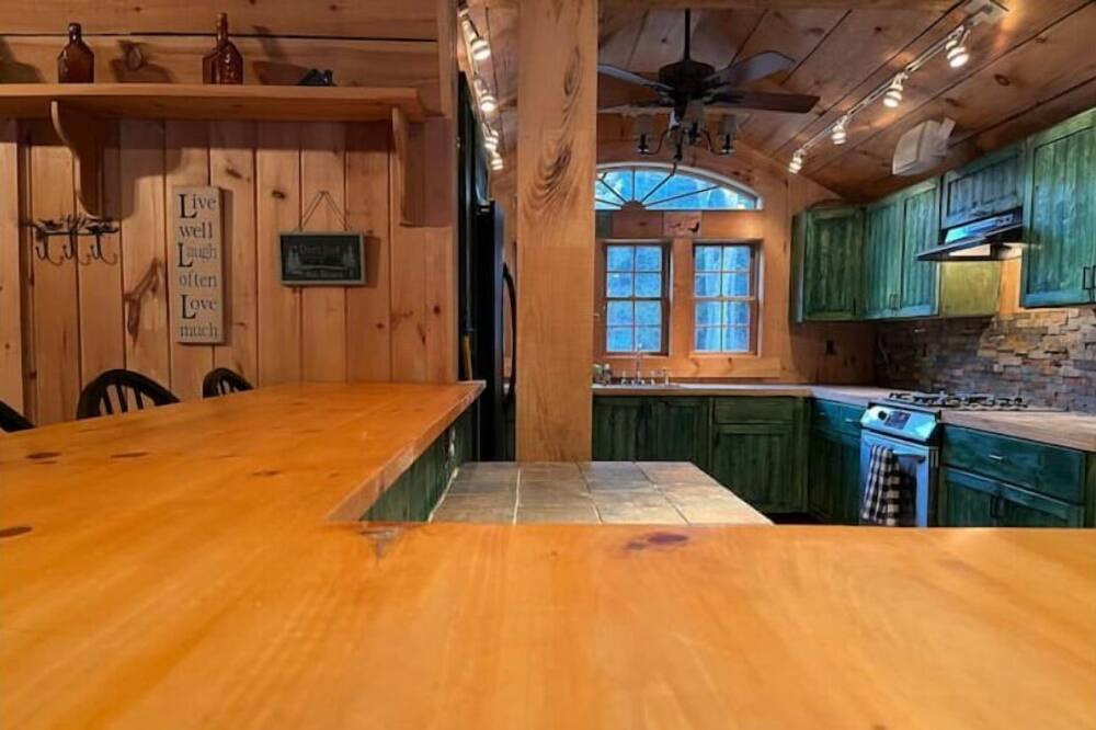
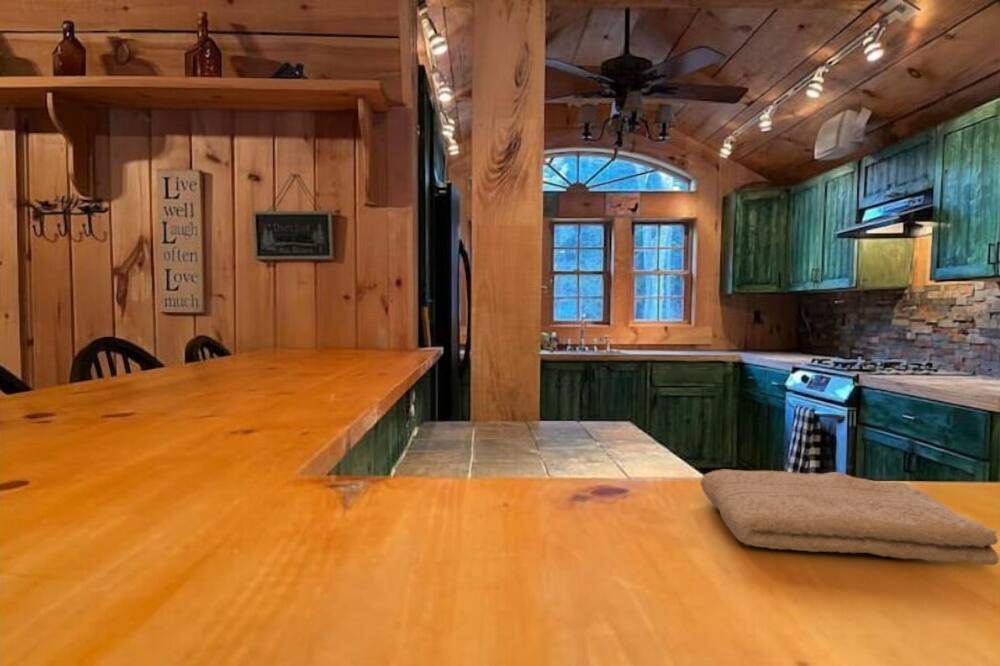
+ washcloth (832, 509)
